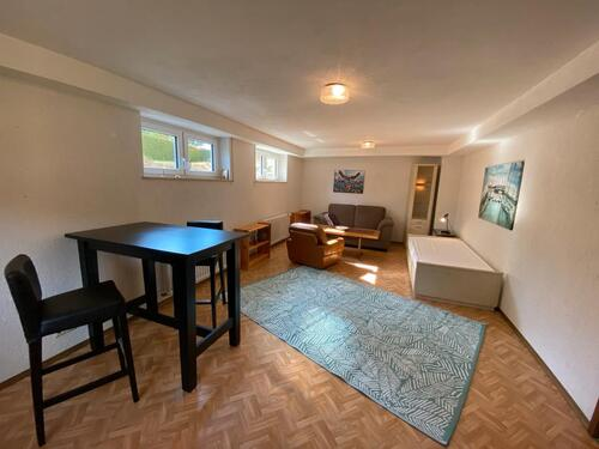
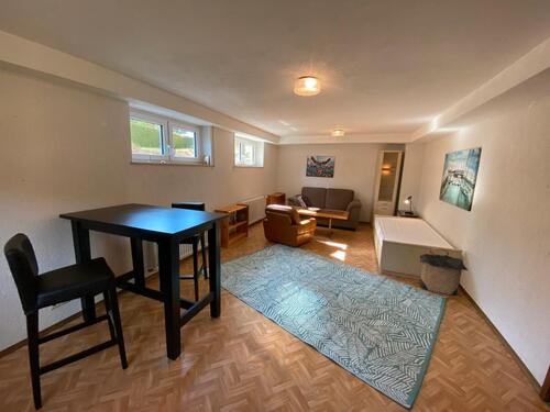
+ laundry hamper (441, 268)
